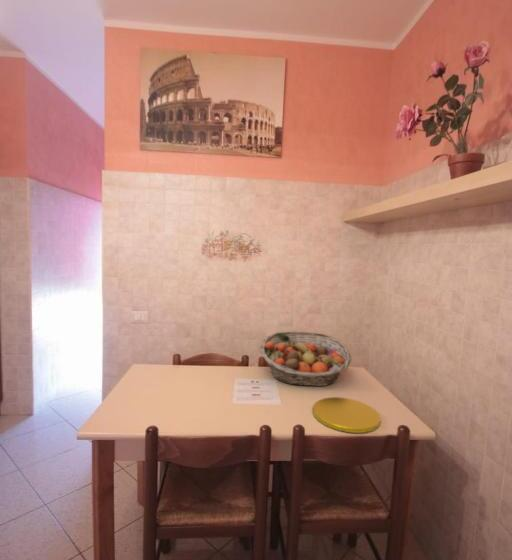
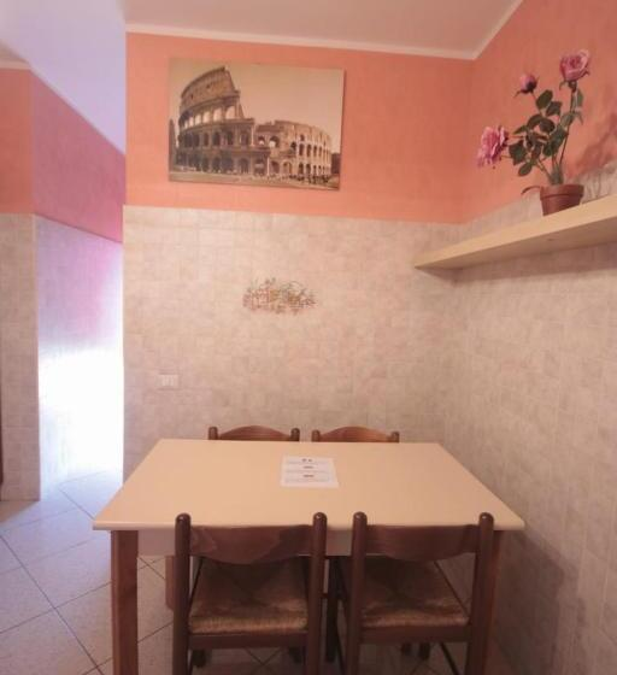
- fruit basket (304, 357)
- plate (345, 413)
